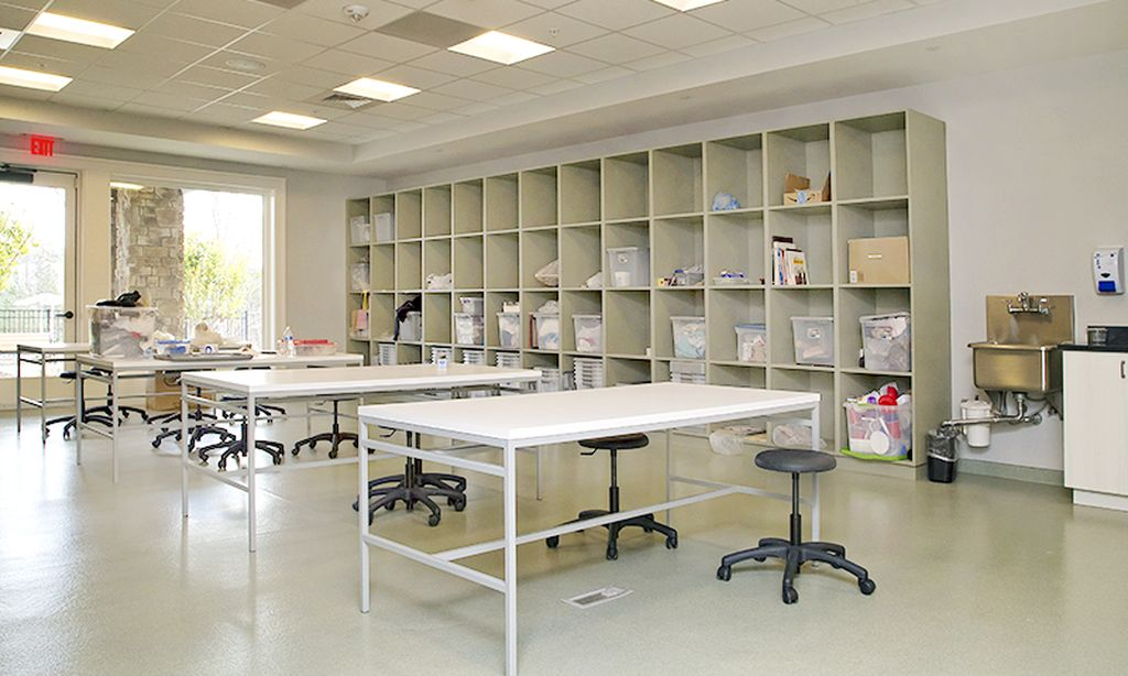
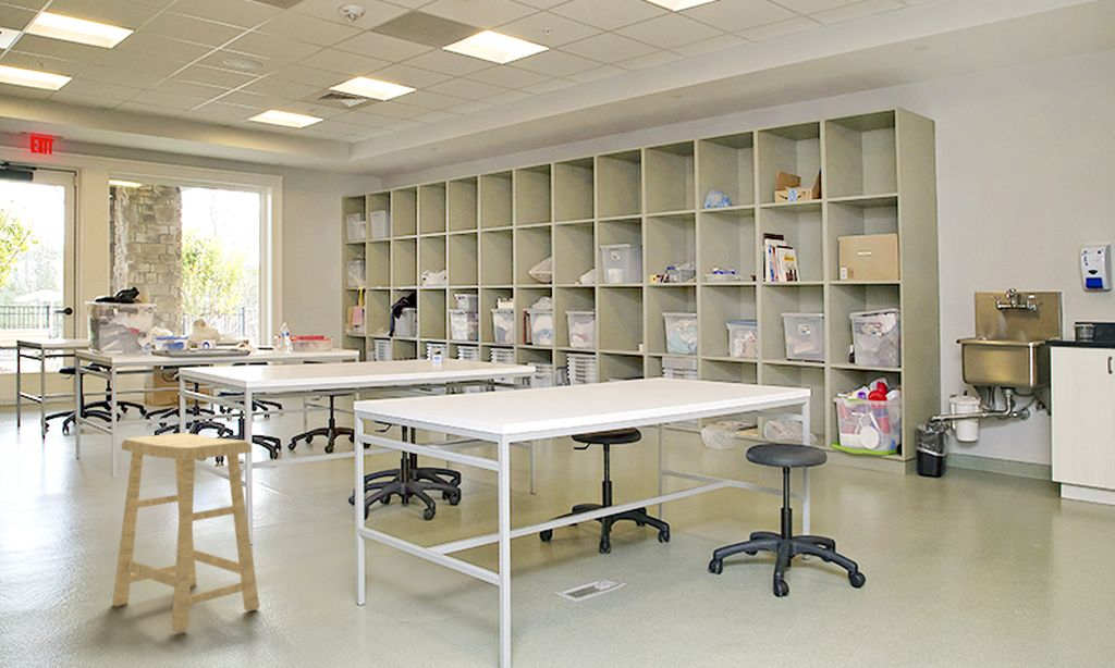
+ stool (184, 523)
